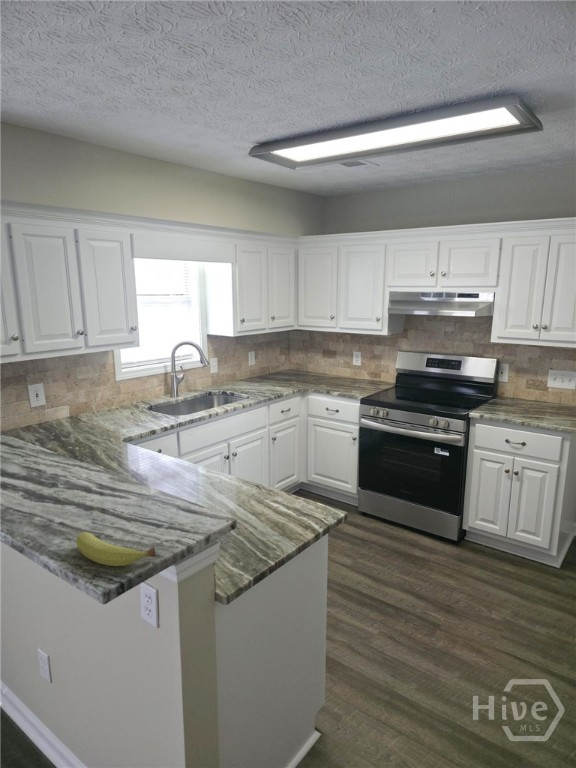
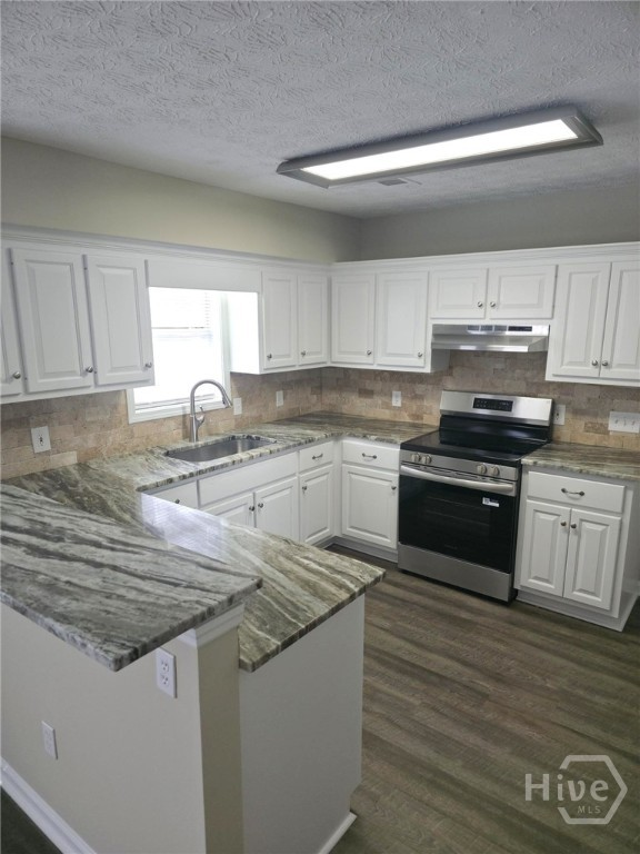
- fruit (110, 545)
